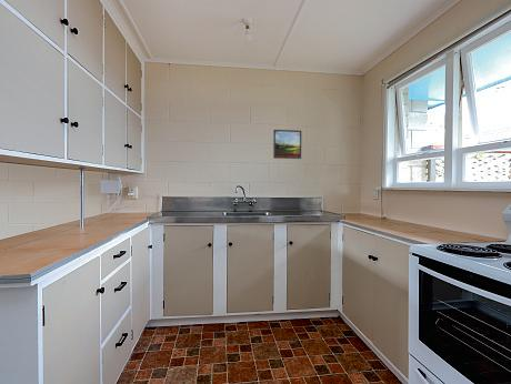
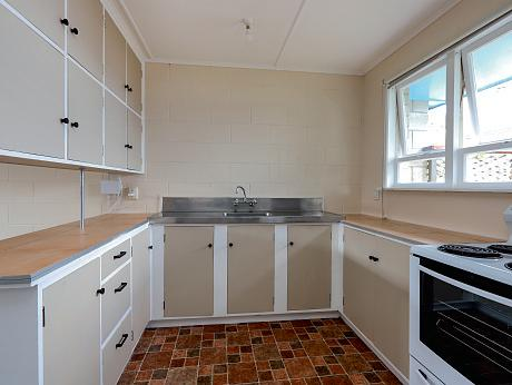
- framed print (287, 144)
